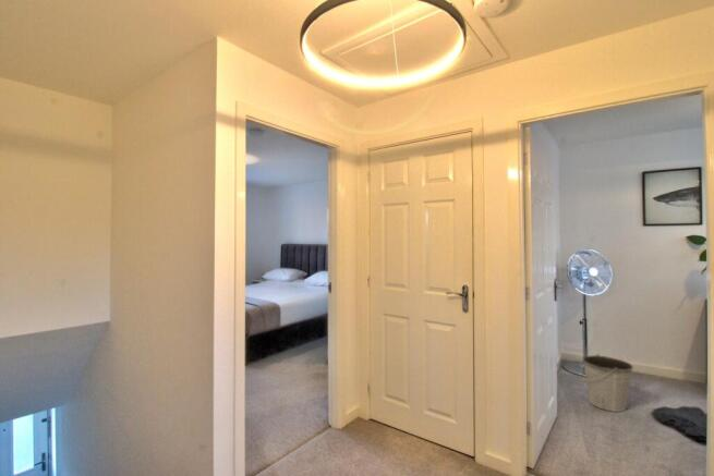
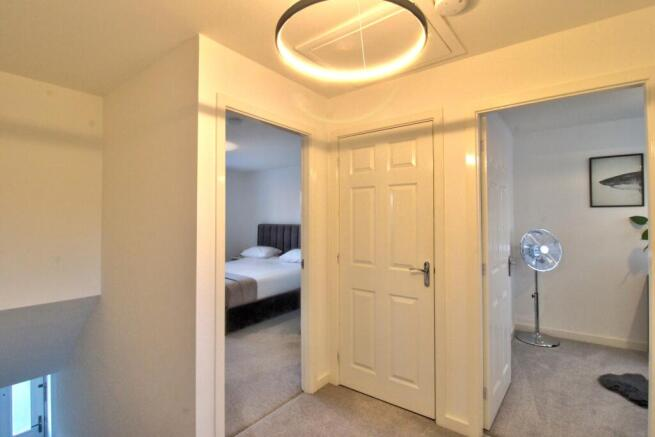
- bucket (606, 382)
